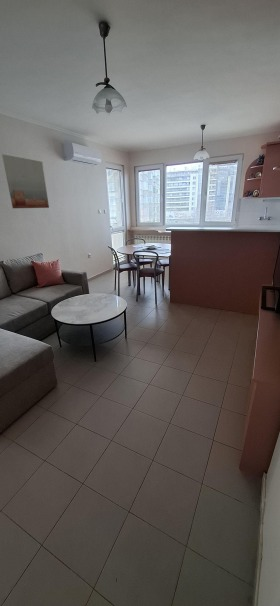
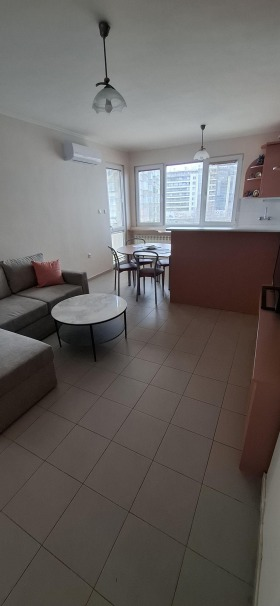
- wall art (28, 184)
